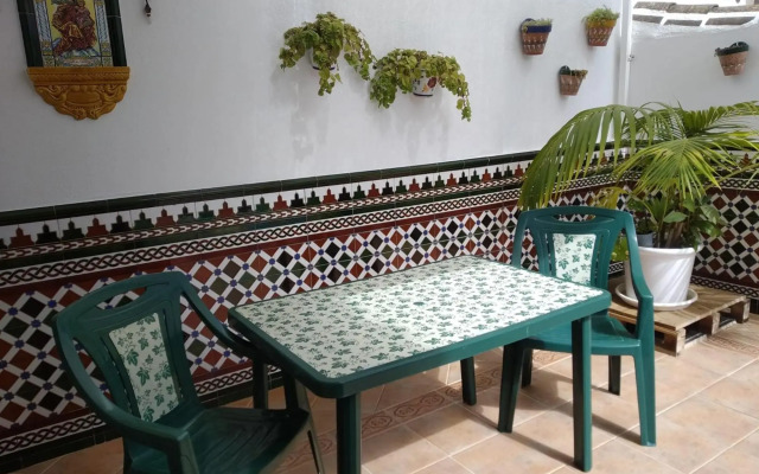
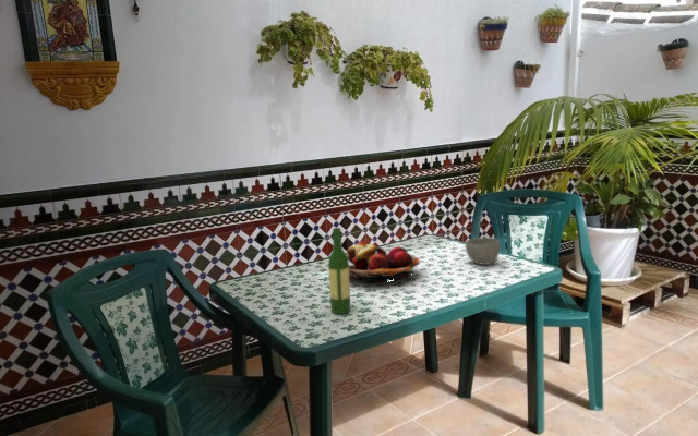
+ bowl (482, 251)
+ wine bottle (338, 269)
+ fruit basket (374, 259)
